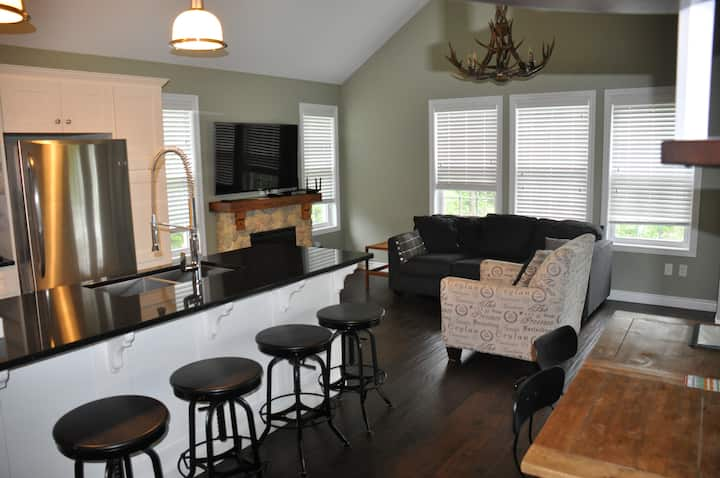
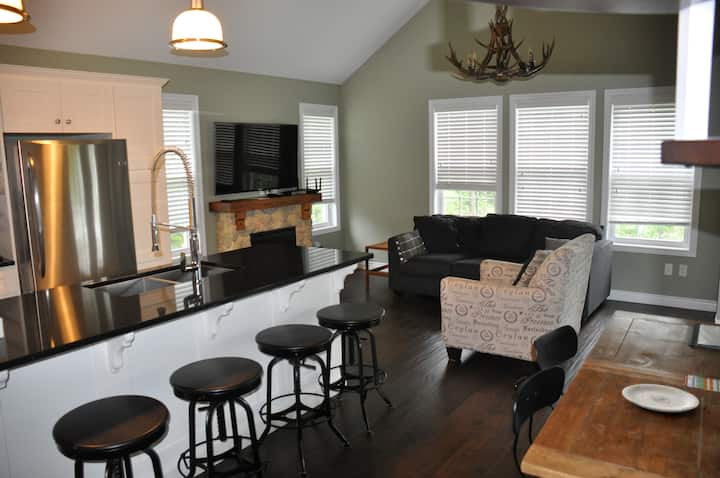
+ plate (659, 399)
